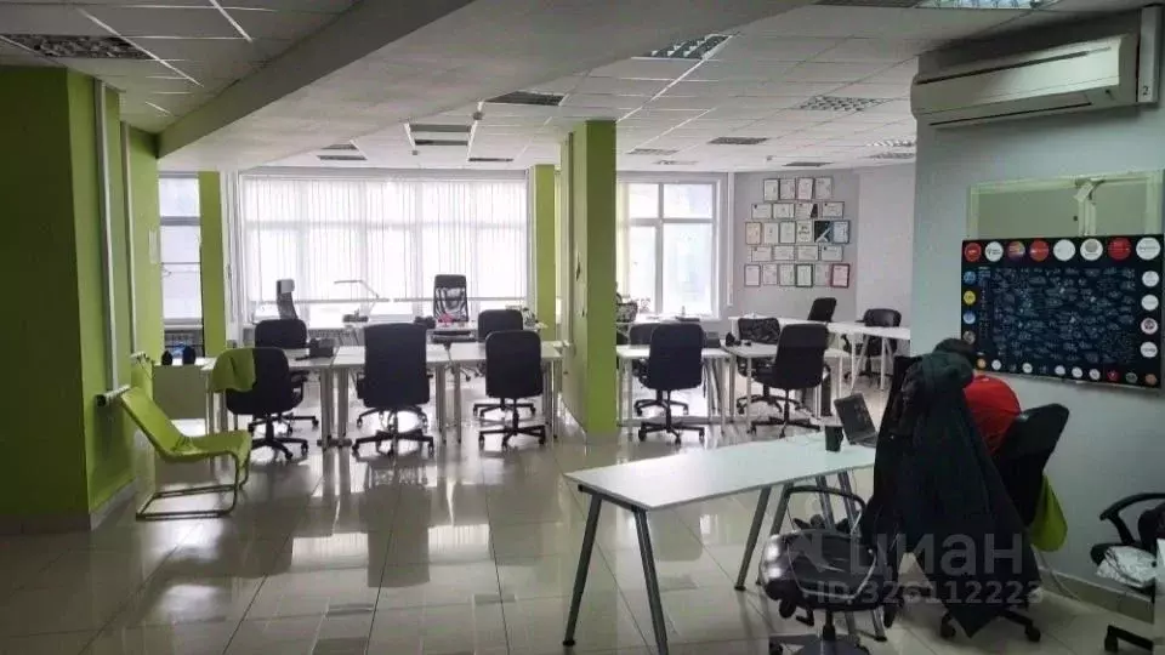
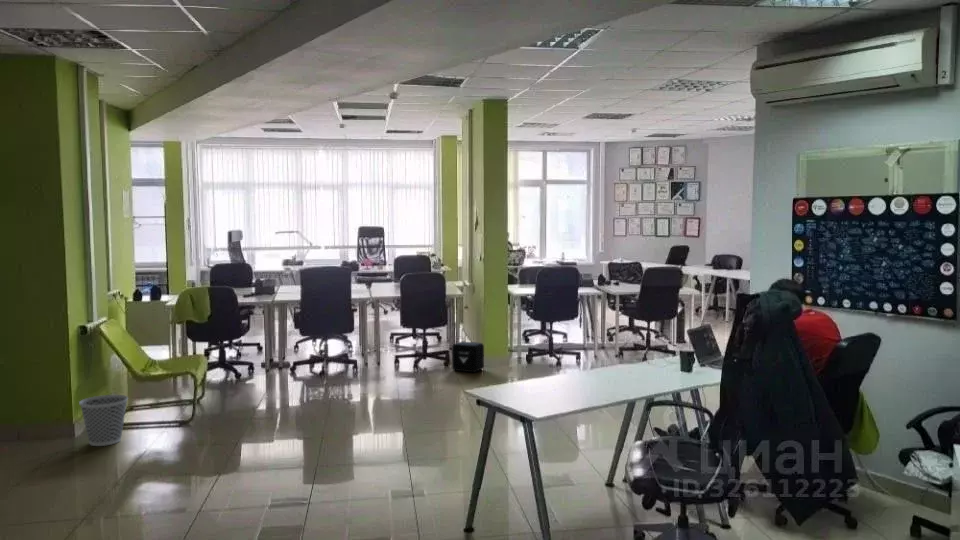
+ wastebasket (104, 420)
+ air purifier (467, 356)
